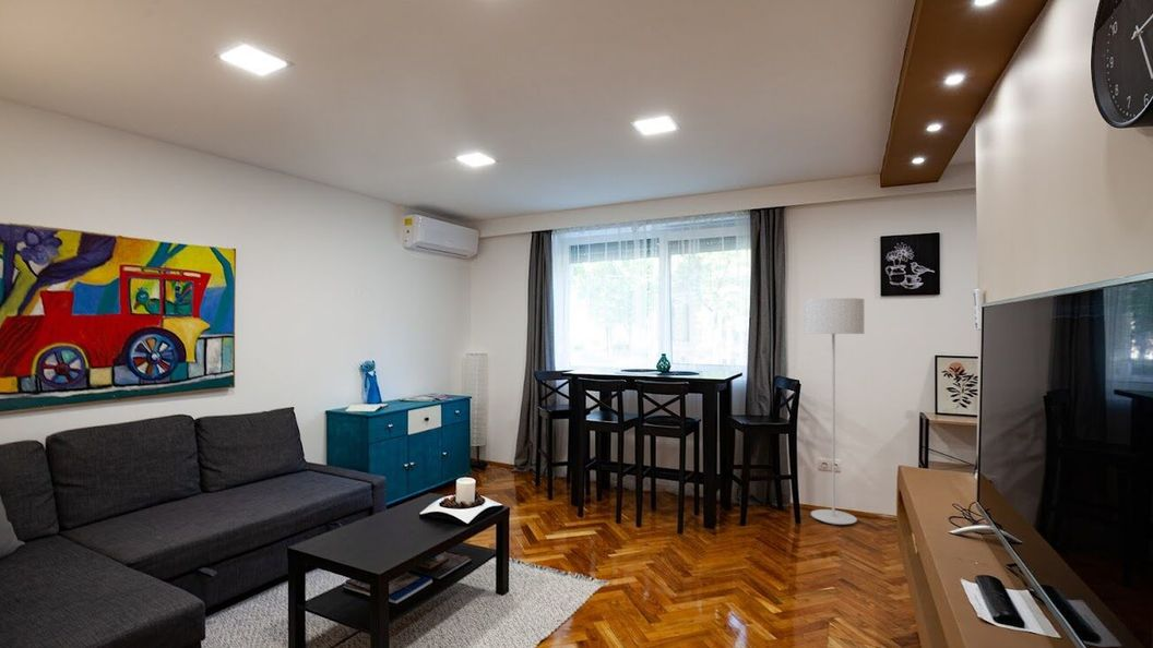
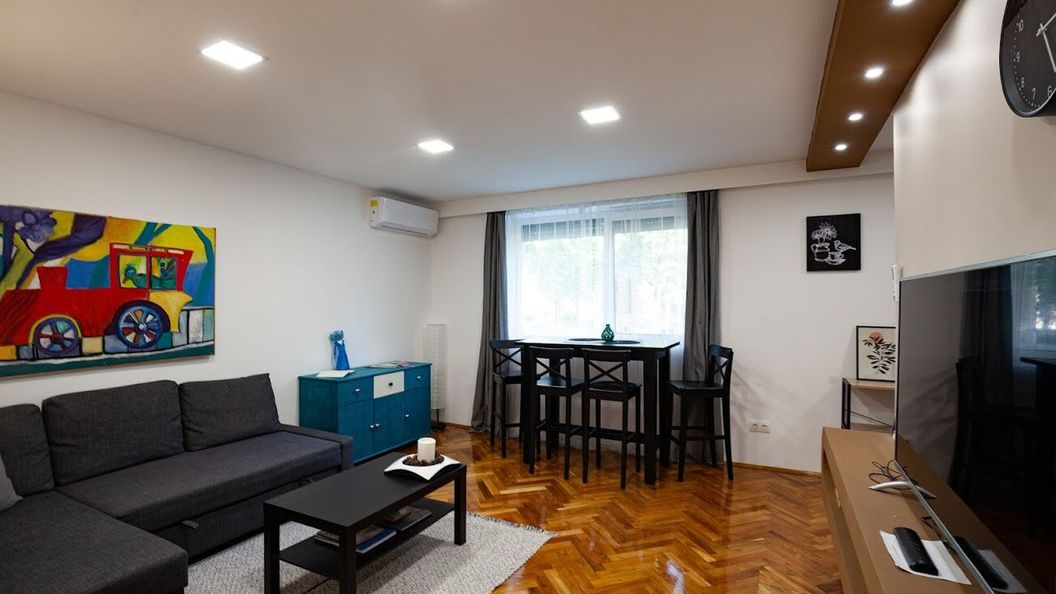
- floor lamp (833, 409)
